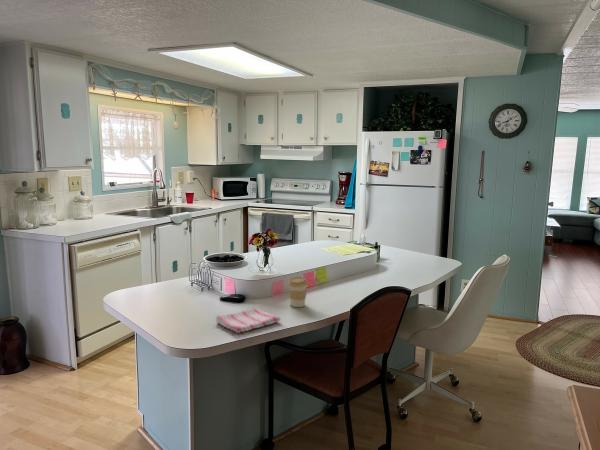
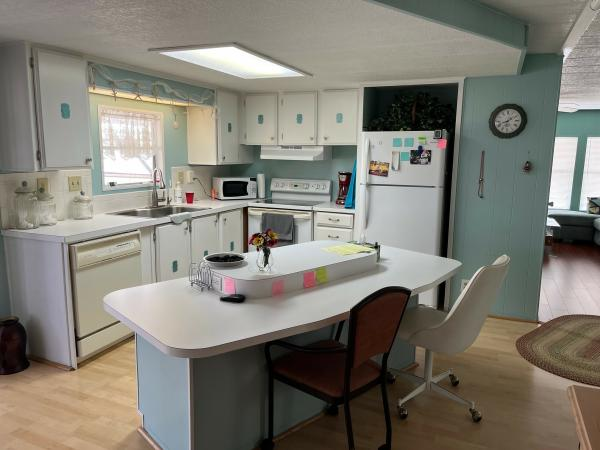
- dish towel (248, 318)
- coffee cup (297, 291)
